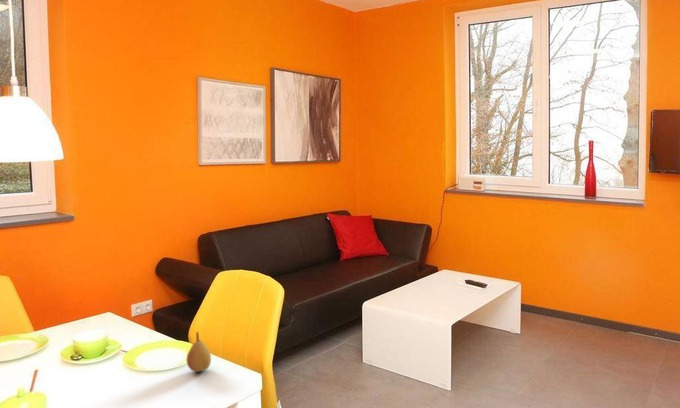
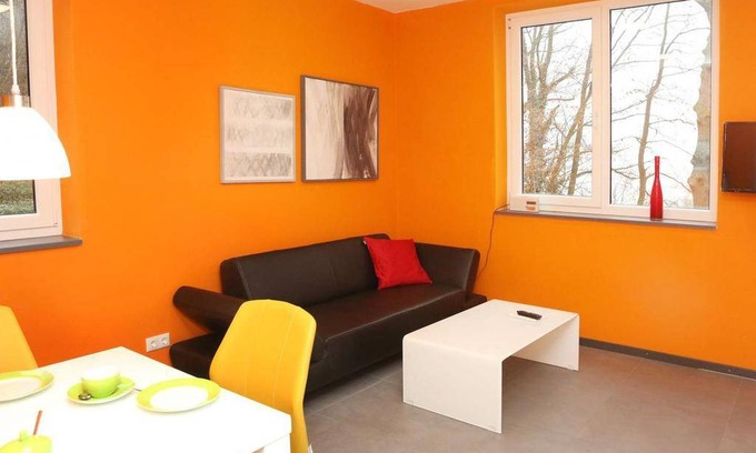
- fruit (199, 352)
